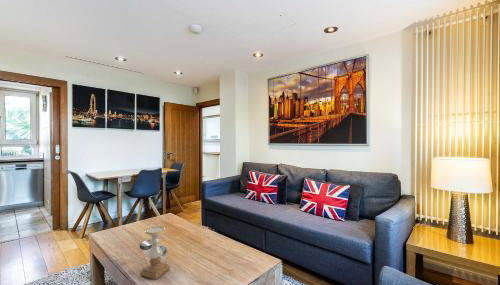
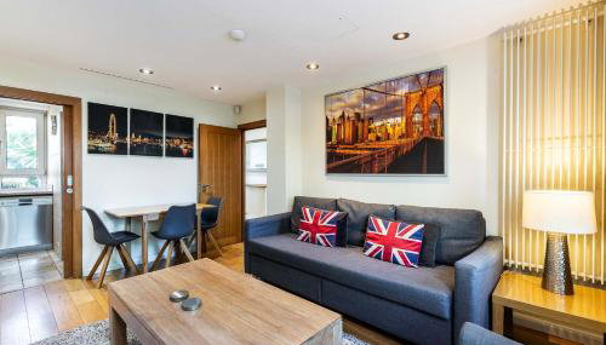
- candle holder (155, 250)
